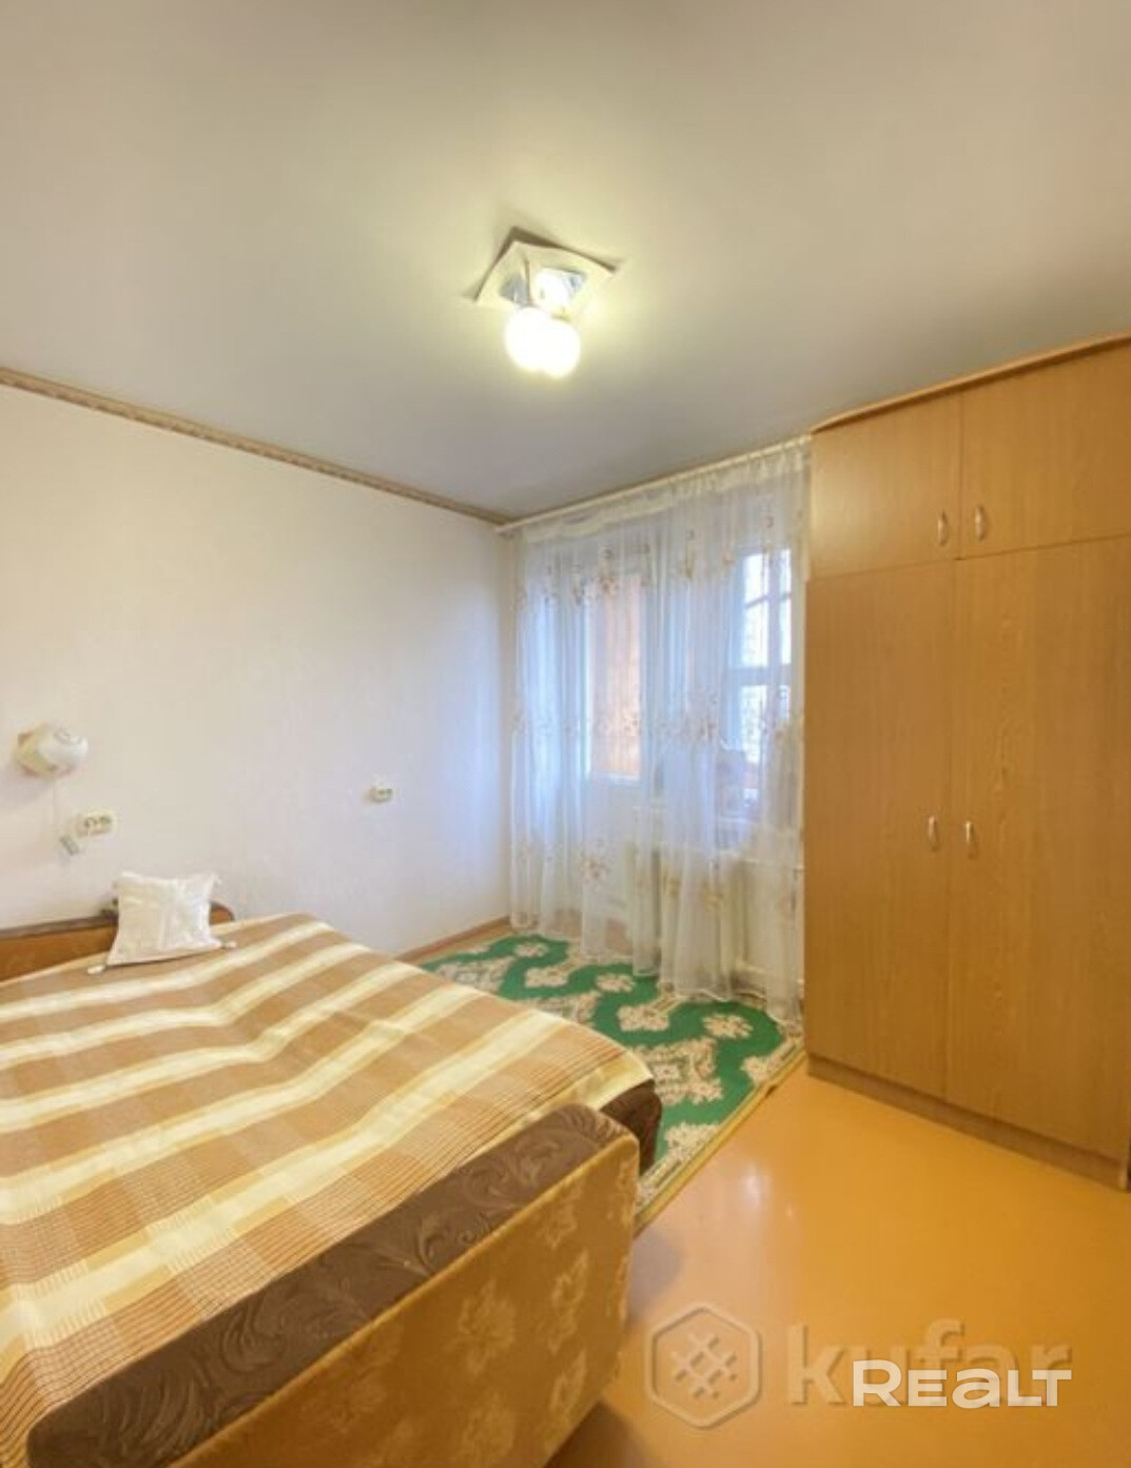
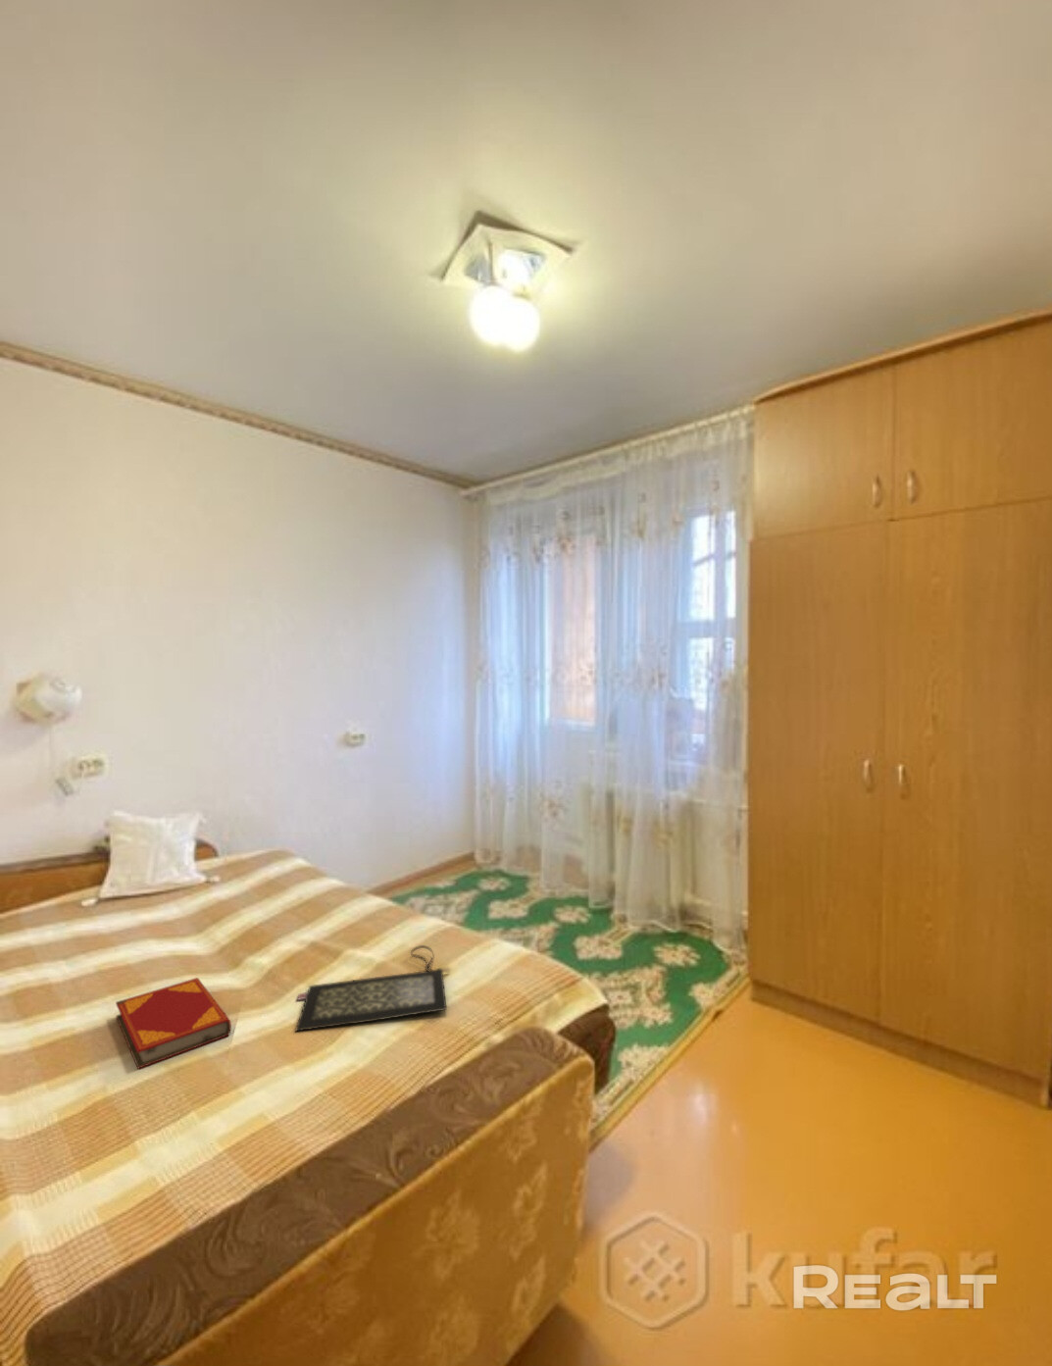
+ hardback book (171, 1017)
+ clutch bag (382, 994)
